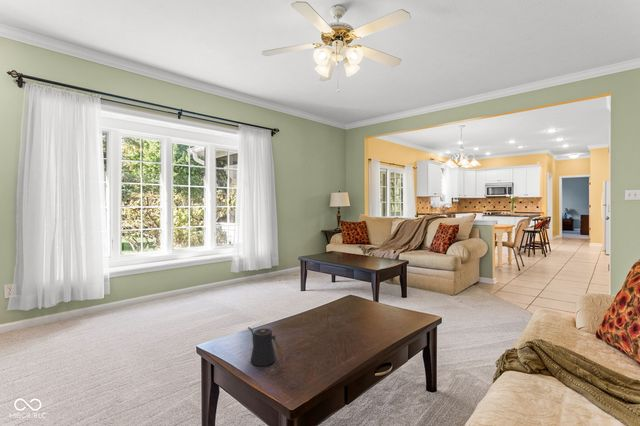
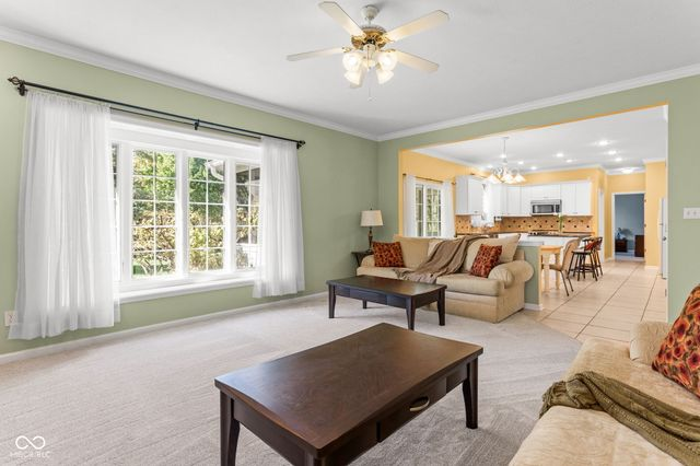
- kettle (264, 346)
